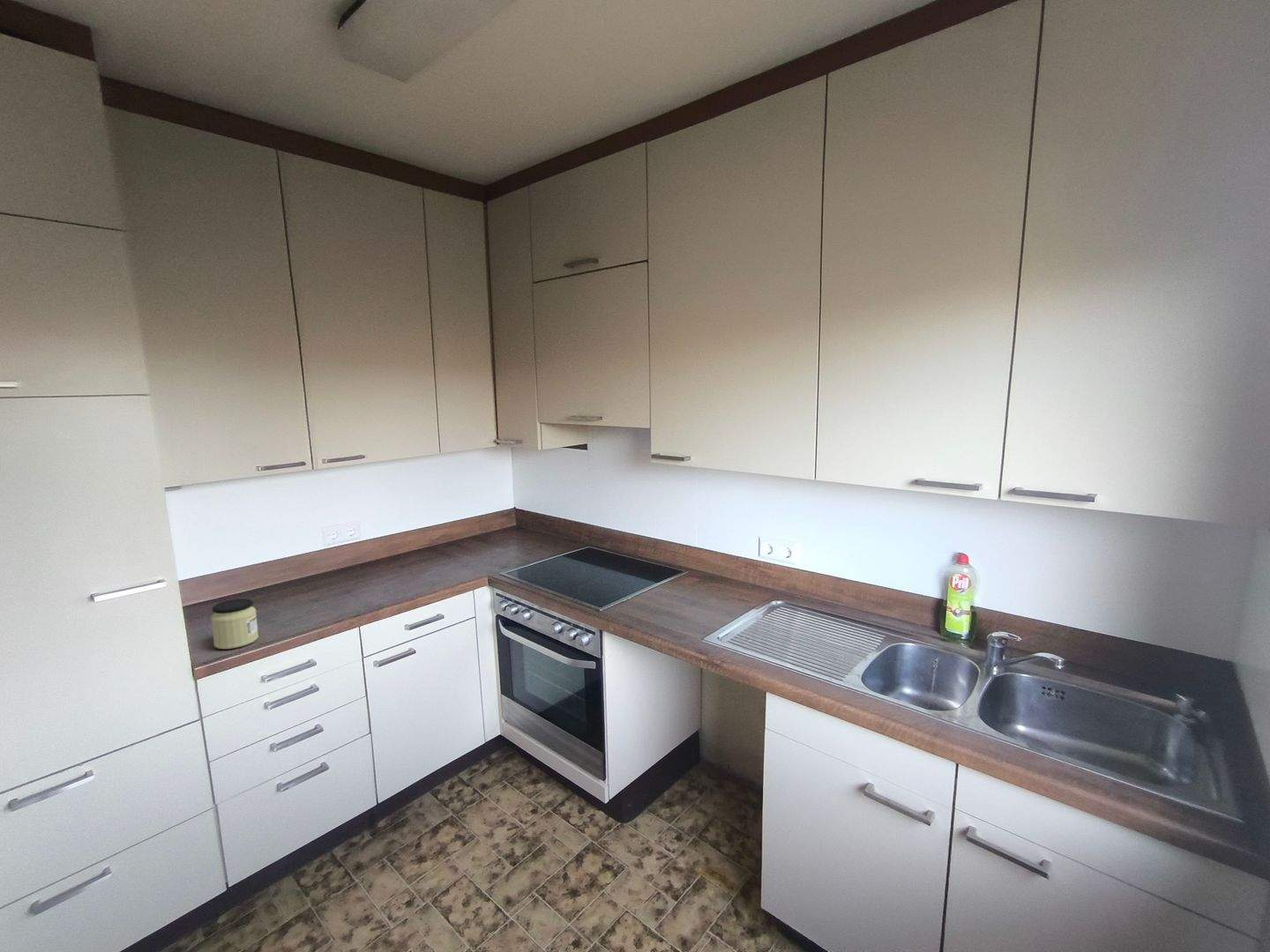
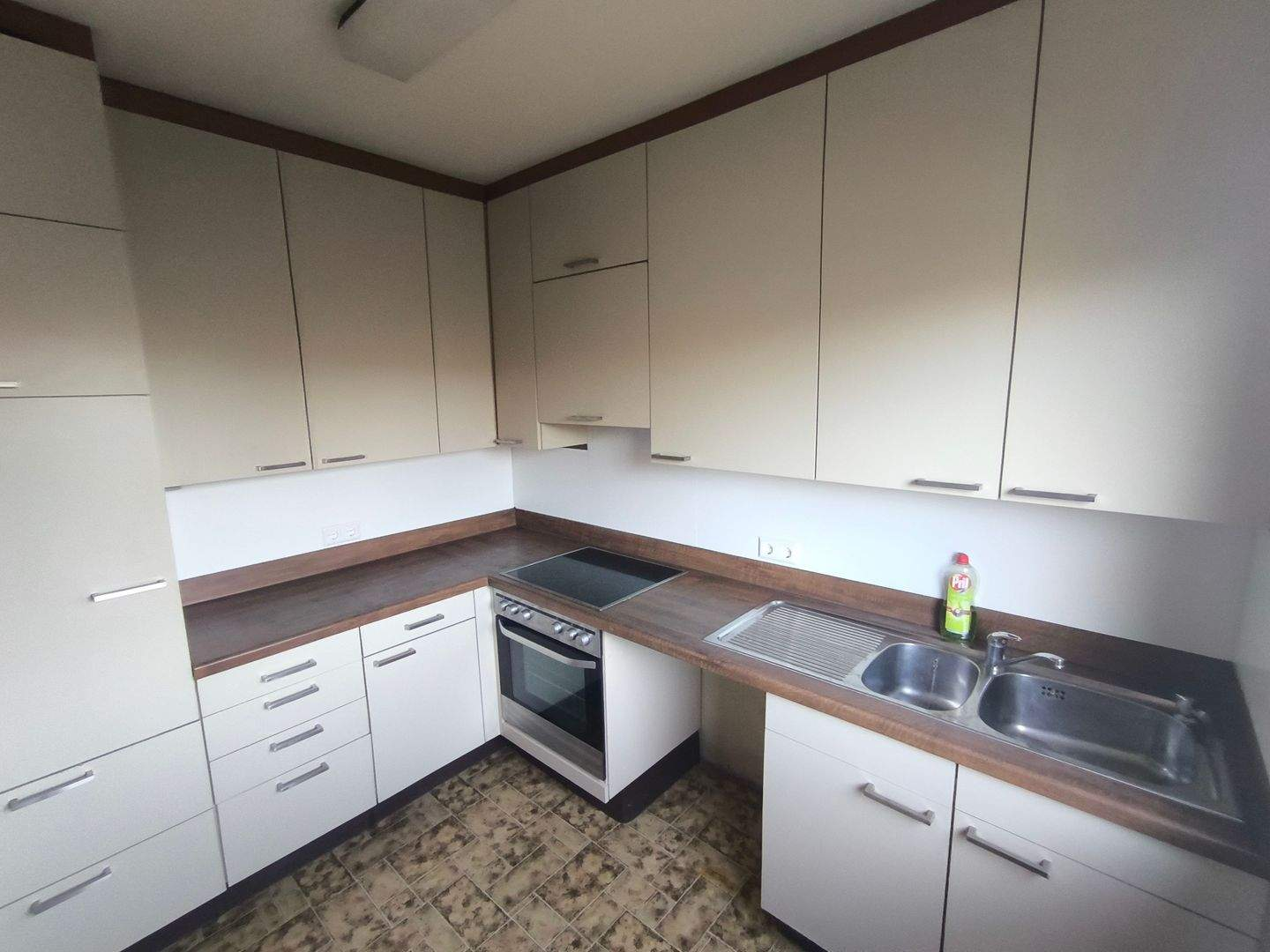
- jar (235, 622)
